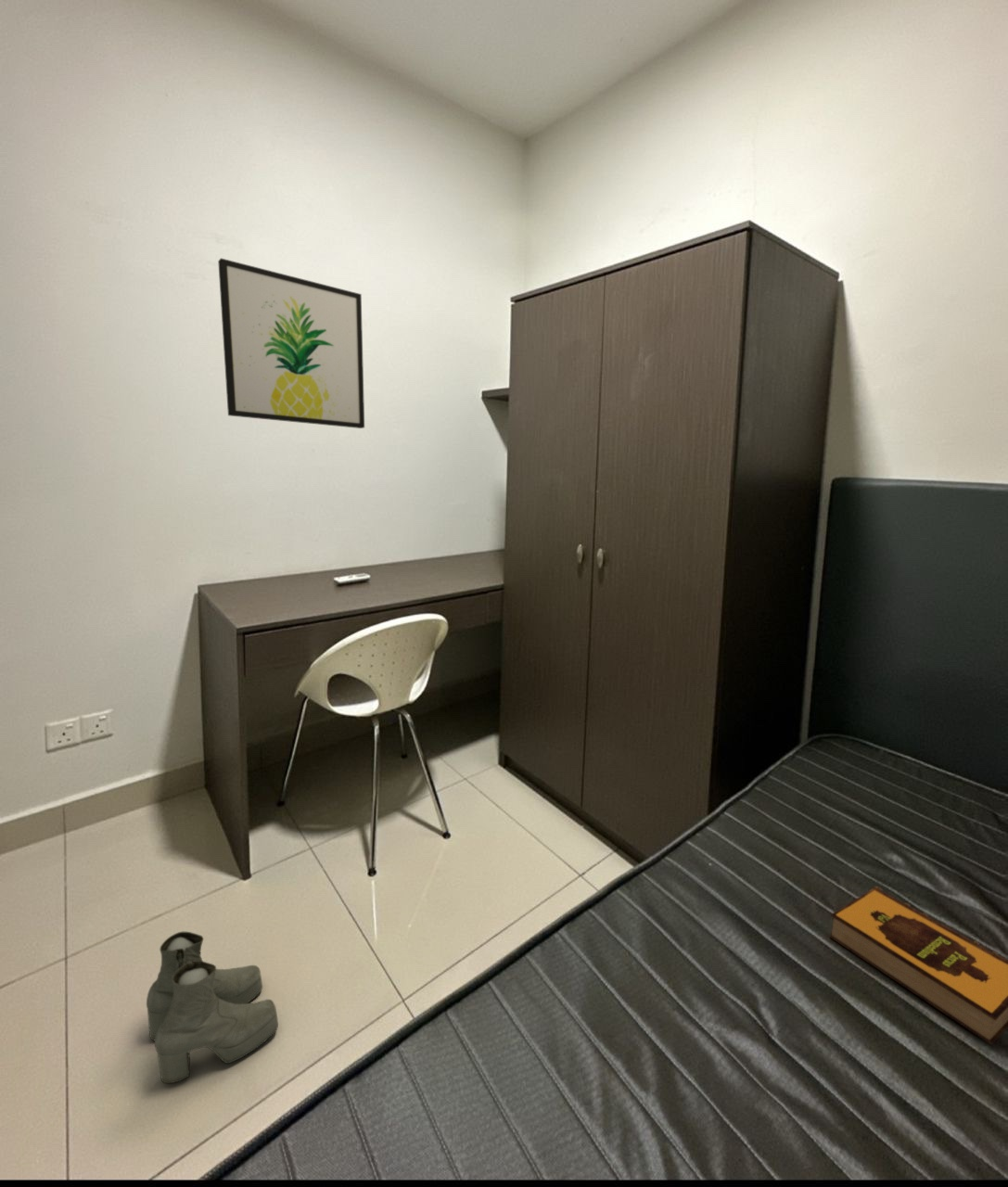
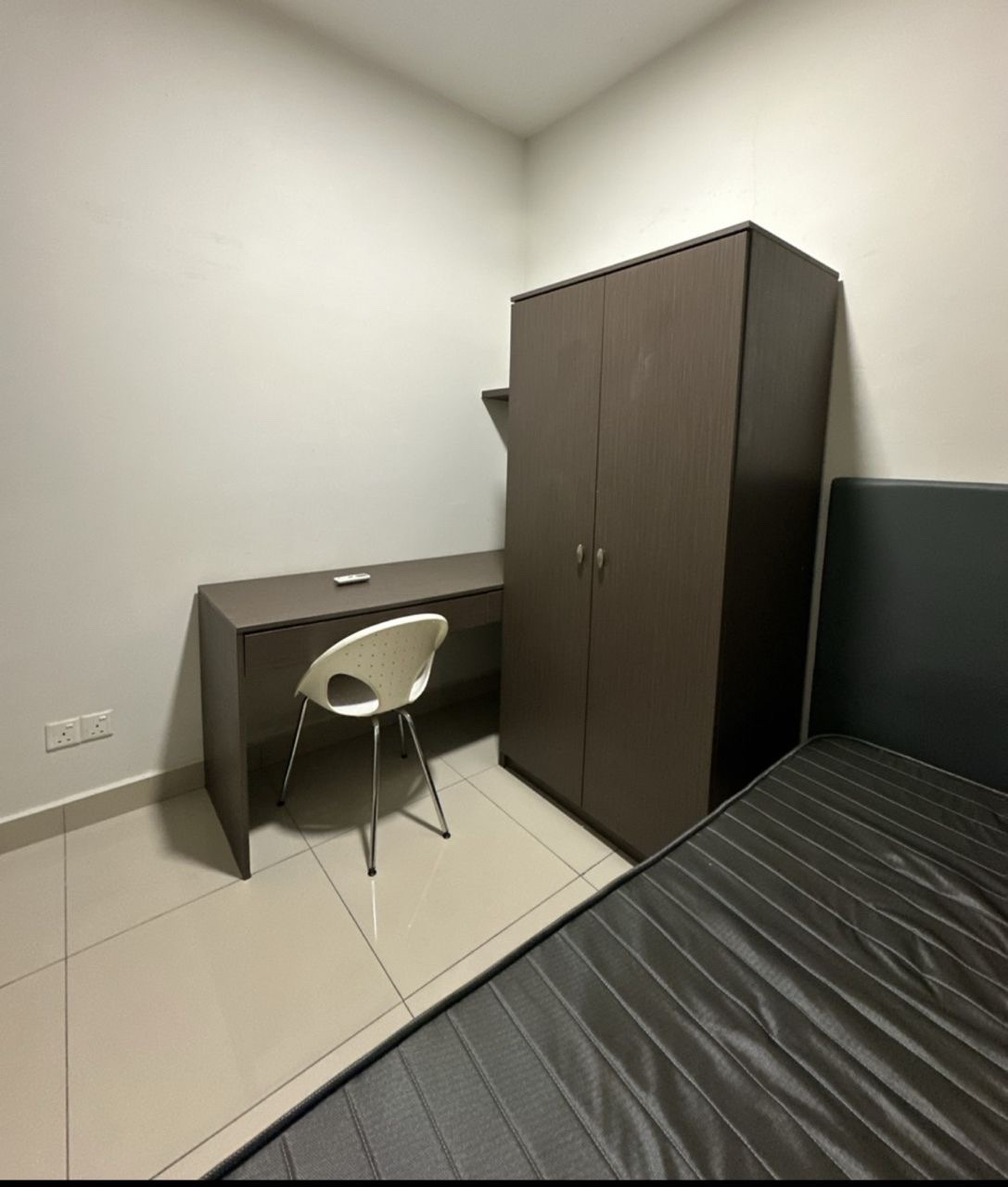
- wall art (298, 351)
- boots (211, 989)
- hardback book (927, 952)
